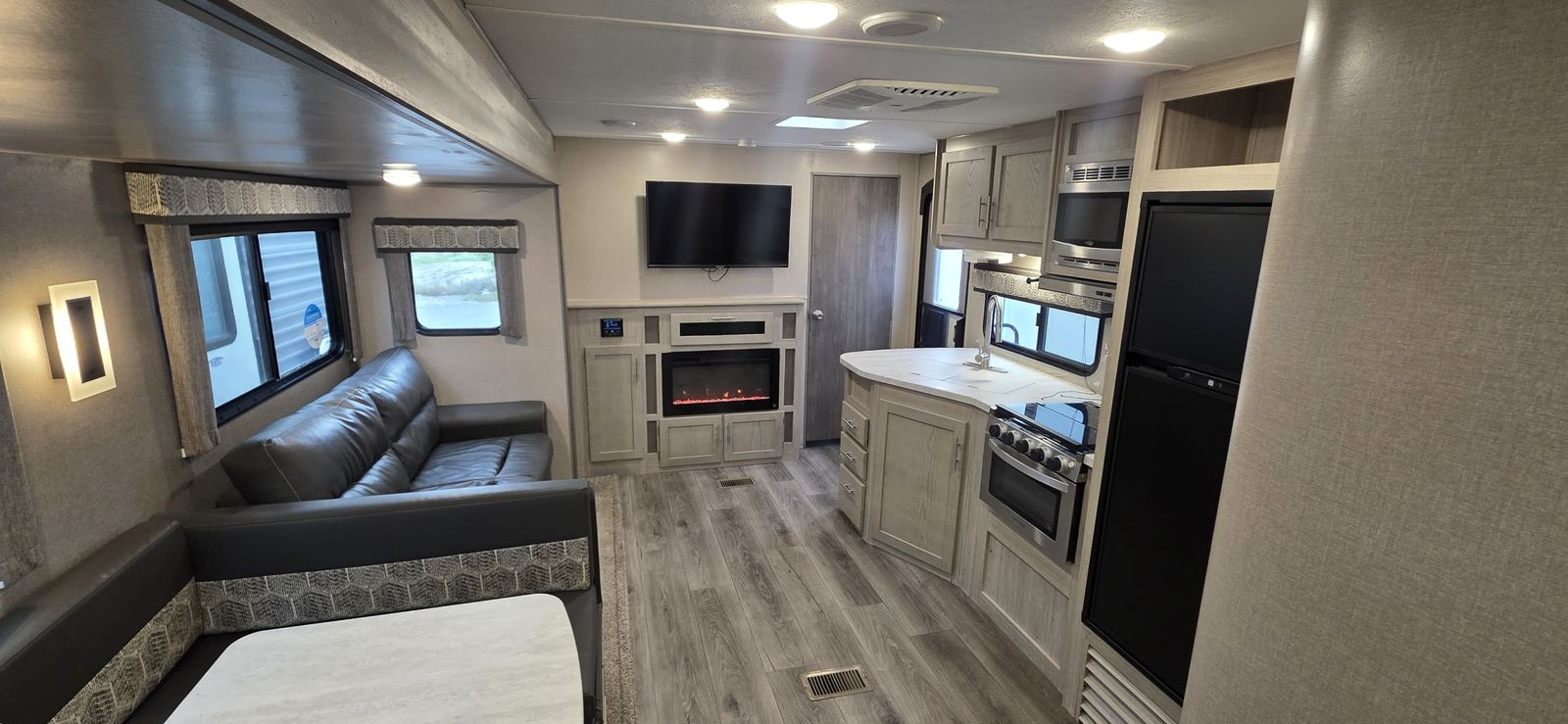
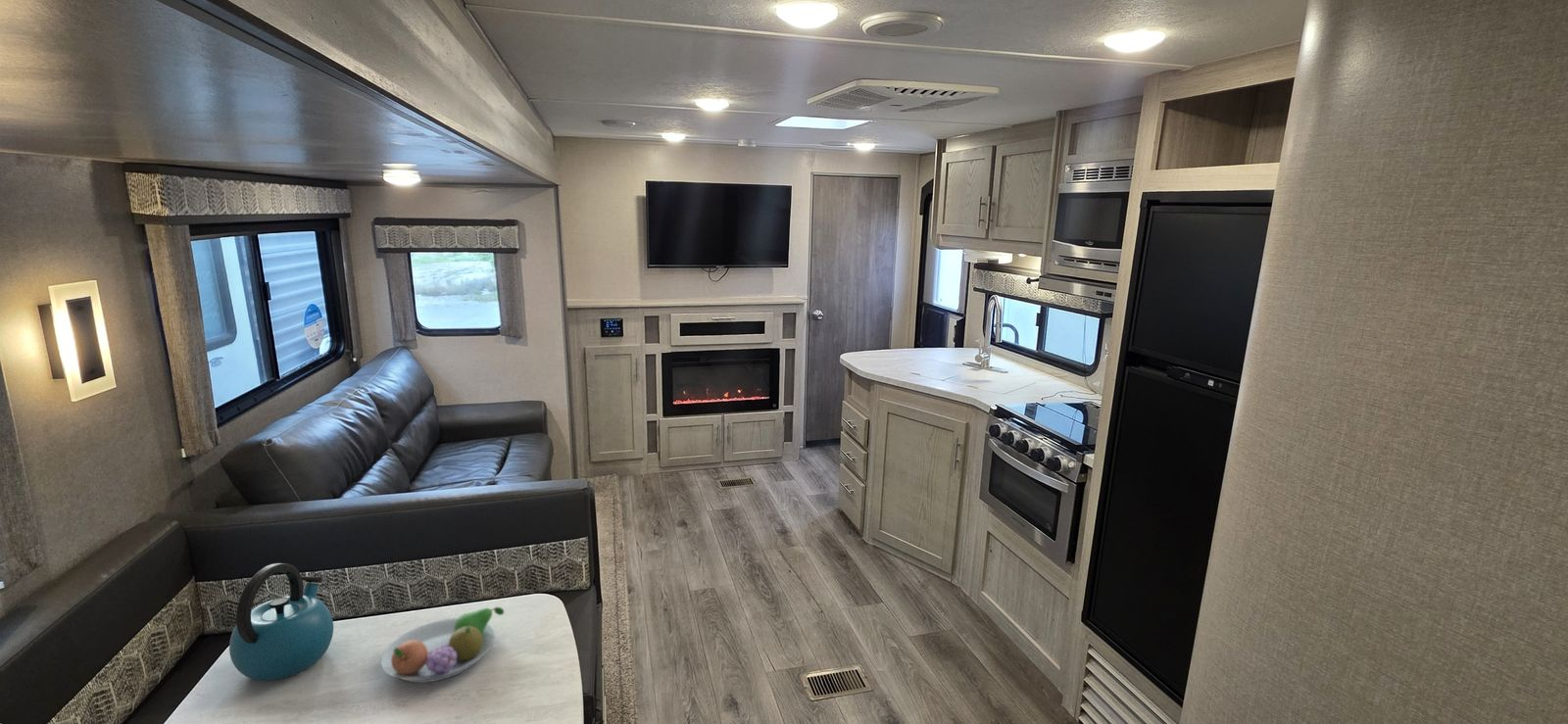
+ kettle (283, 610)
+ fruit bowl (444, 637)
